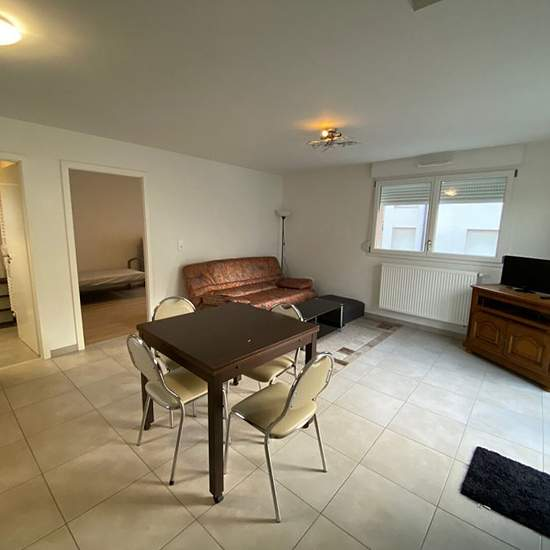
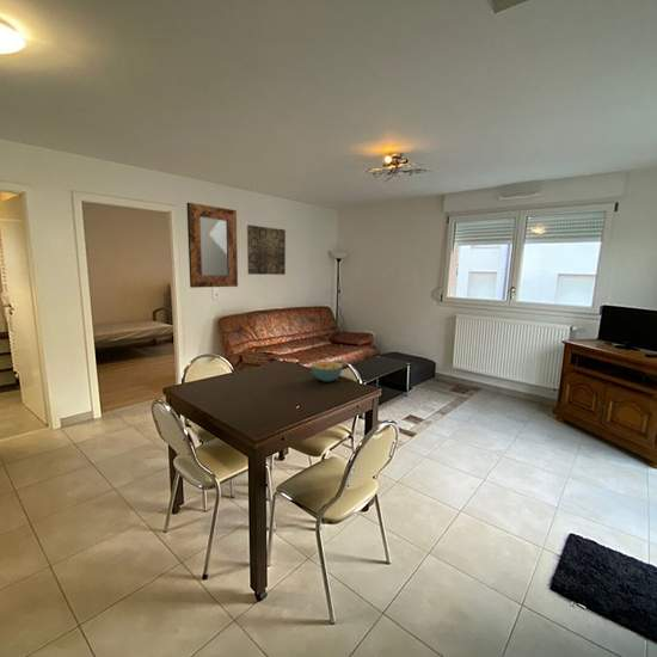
+ cereal bowl (326, 373)
+ home mirror (214, 247)
+ wall art (266, 251)
